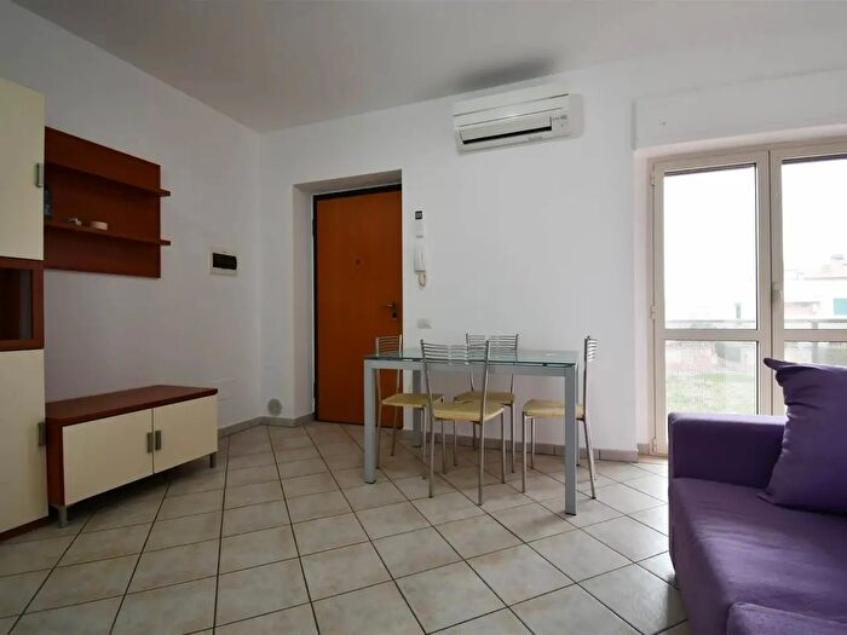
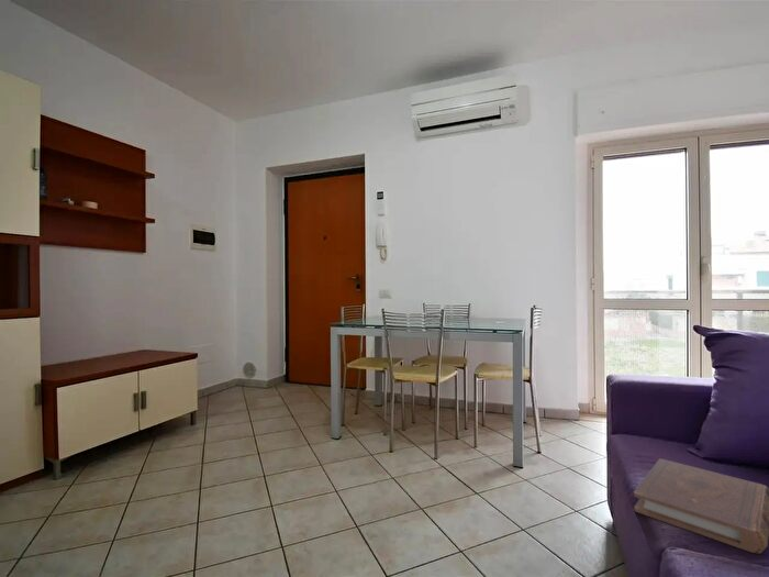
+ book (703, 498)
